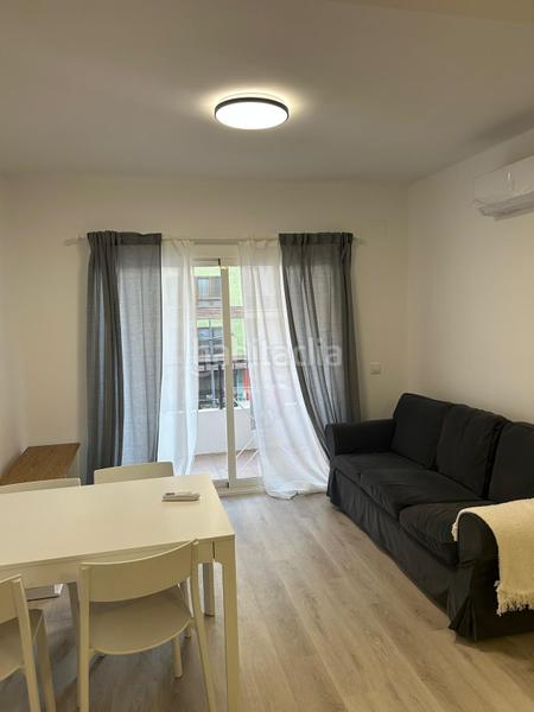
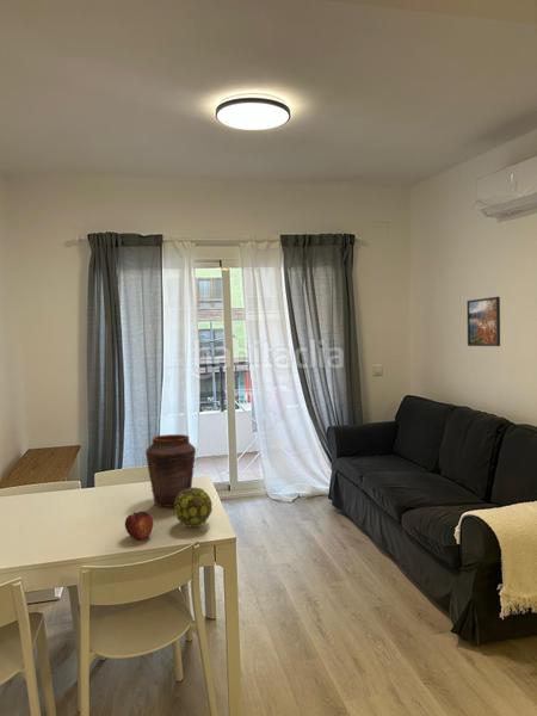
+ decorative ball (193, 506)
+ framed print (482, 322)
+ fruit (140, 524)
+ vase (171, 469)
